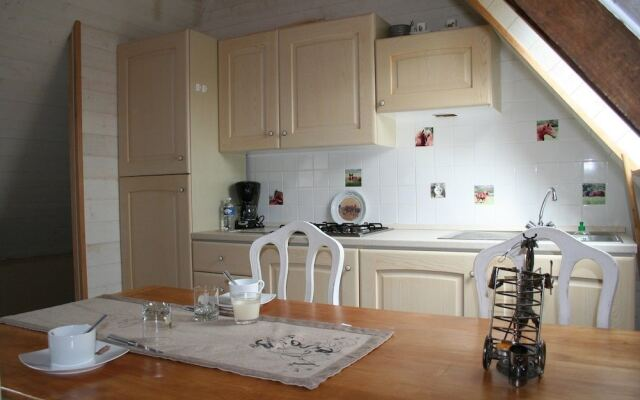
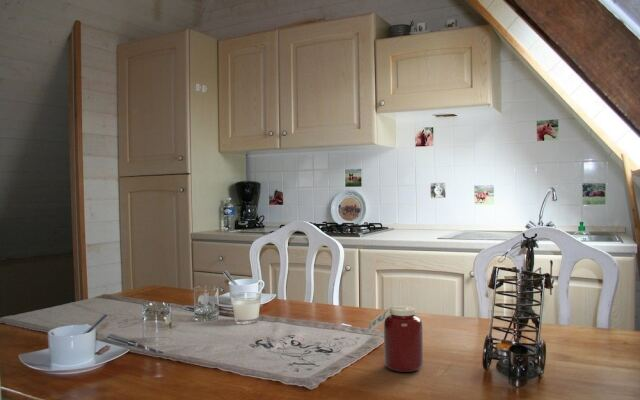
+ jar (394, 336)
